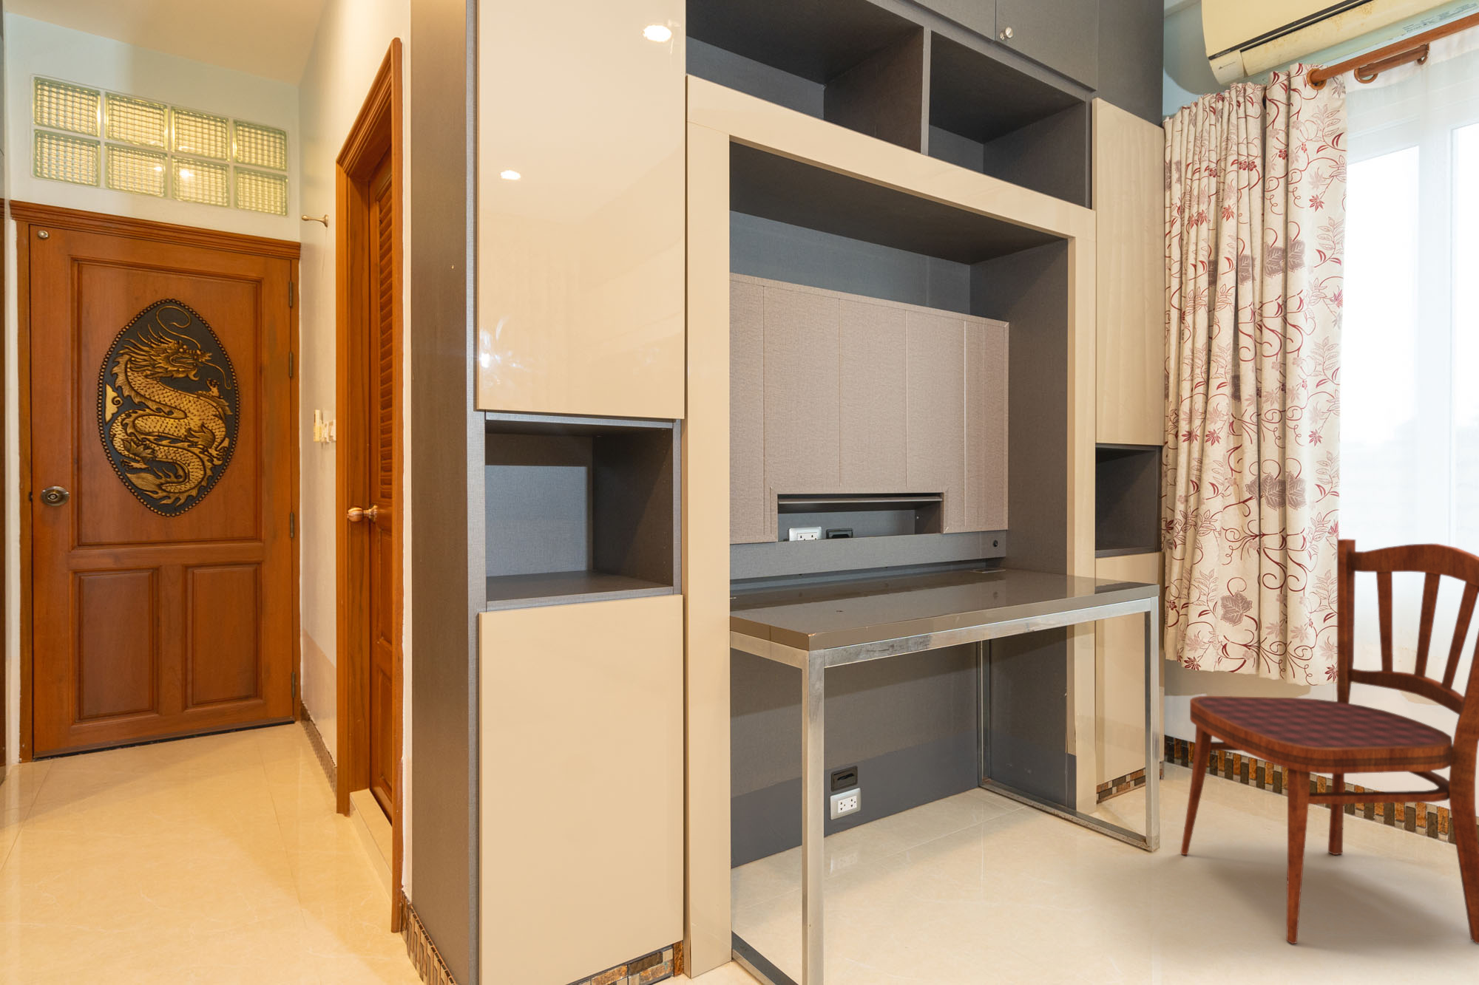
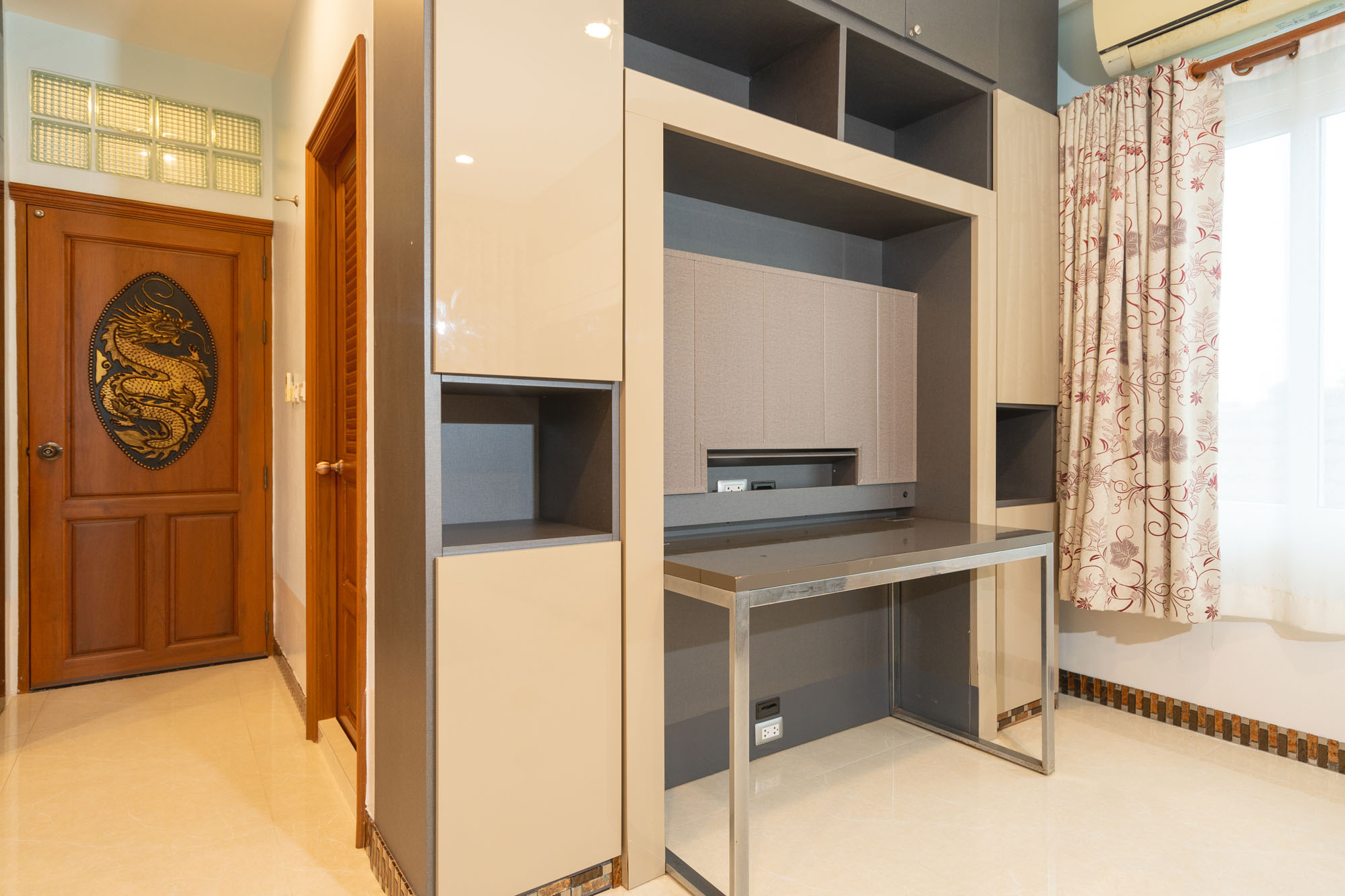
- dining chair (1328, 718)
